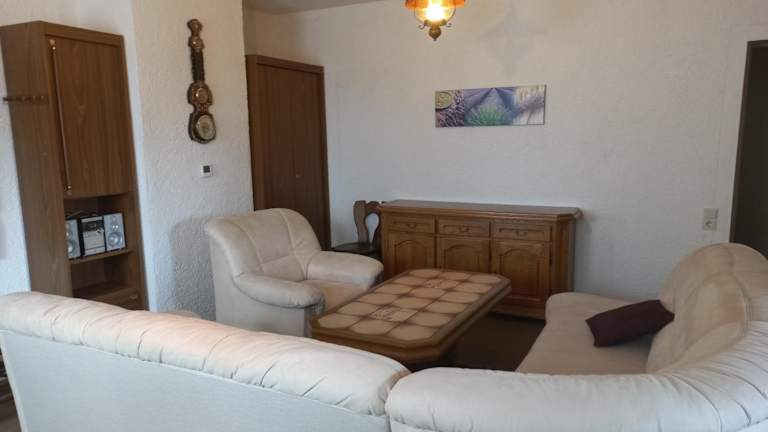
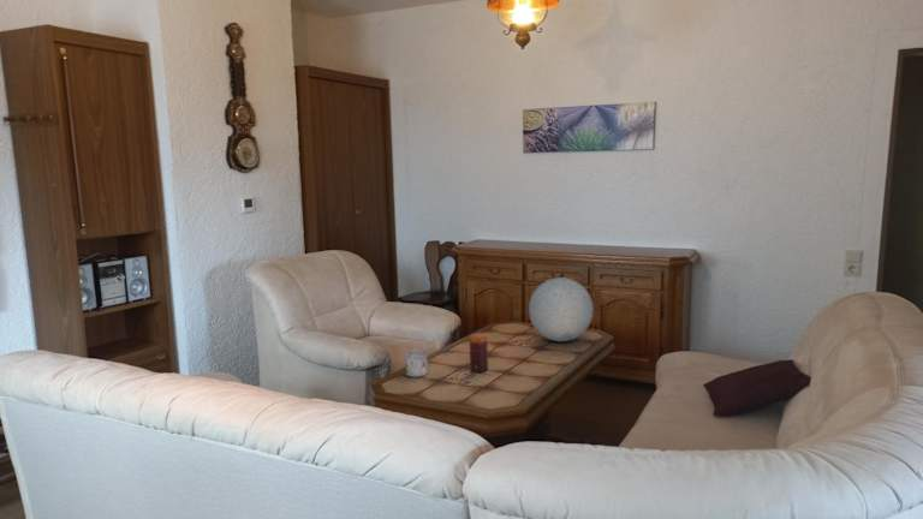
+ decorative orb (560, 309)
+ candle (478, 352)
+ mug (415, 364)
